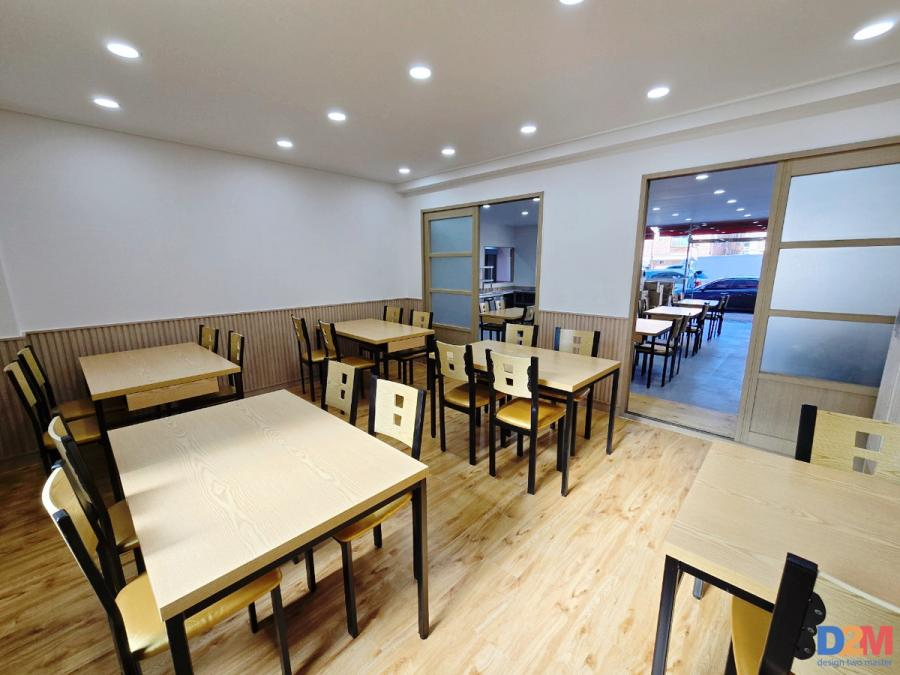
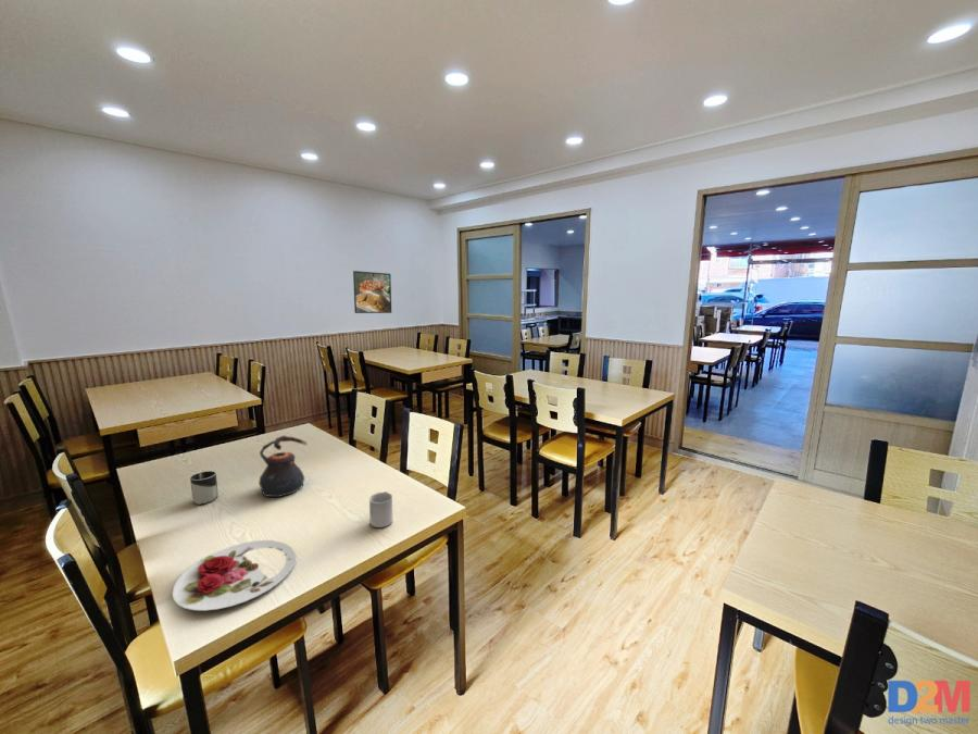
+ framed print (373, 293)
+ plate (238, 570)
+ cup (383, 507)
+ teapot (279, 462)
+ cup (204, 486)
